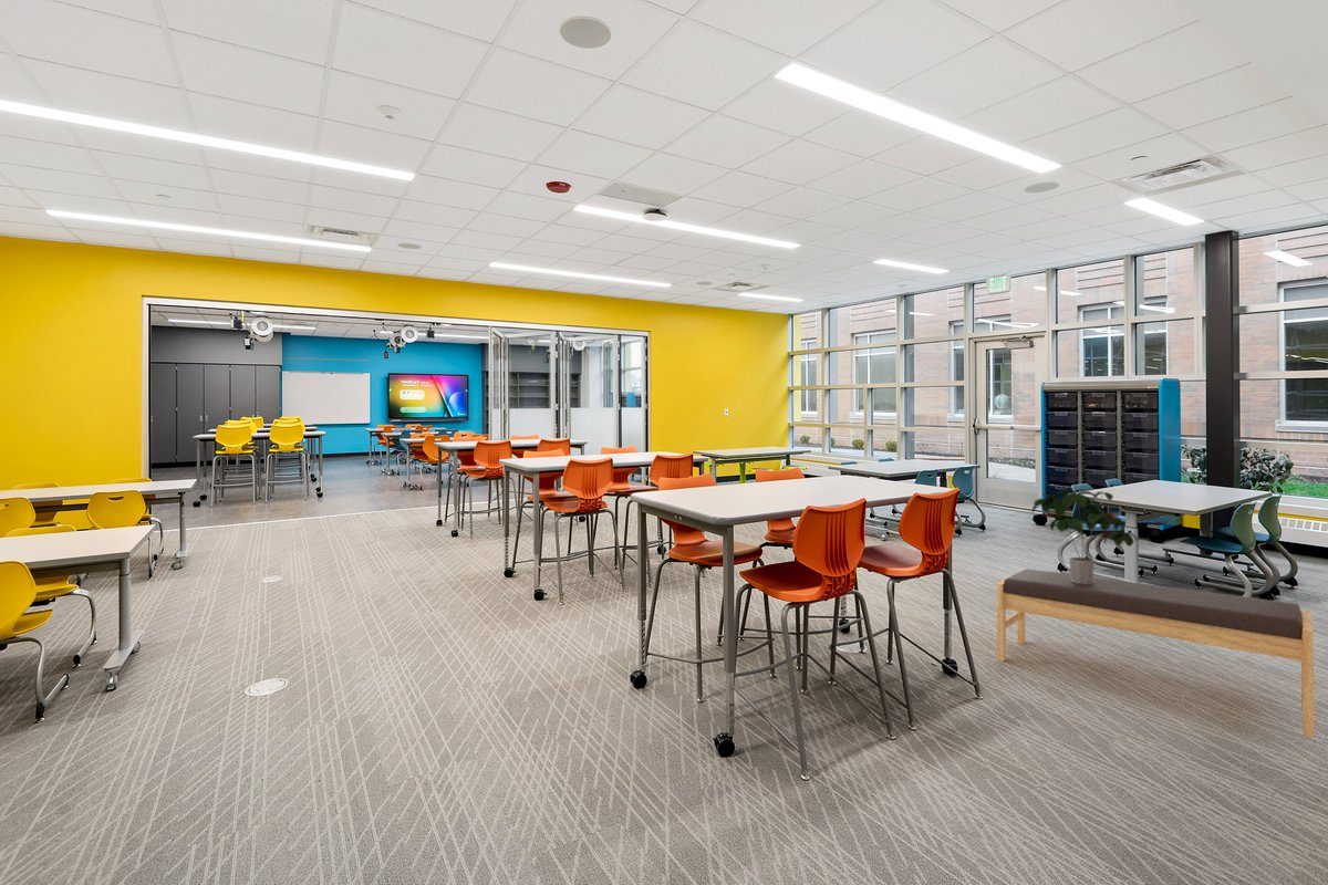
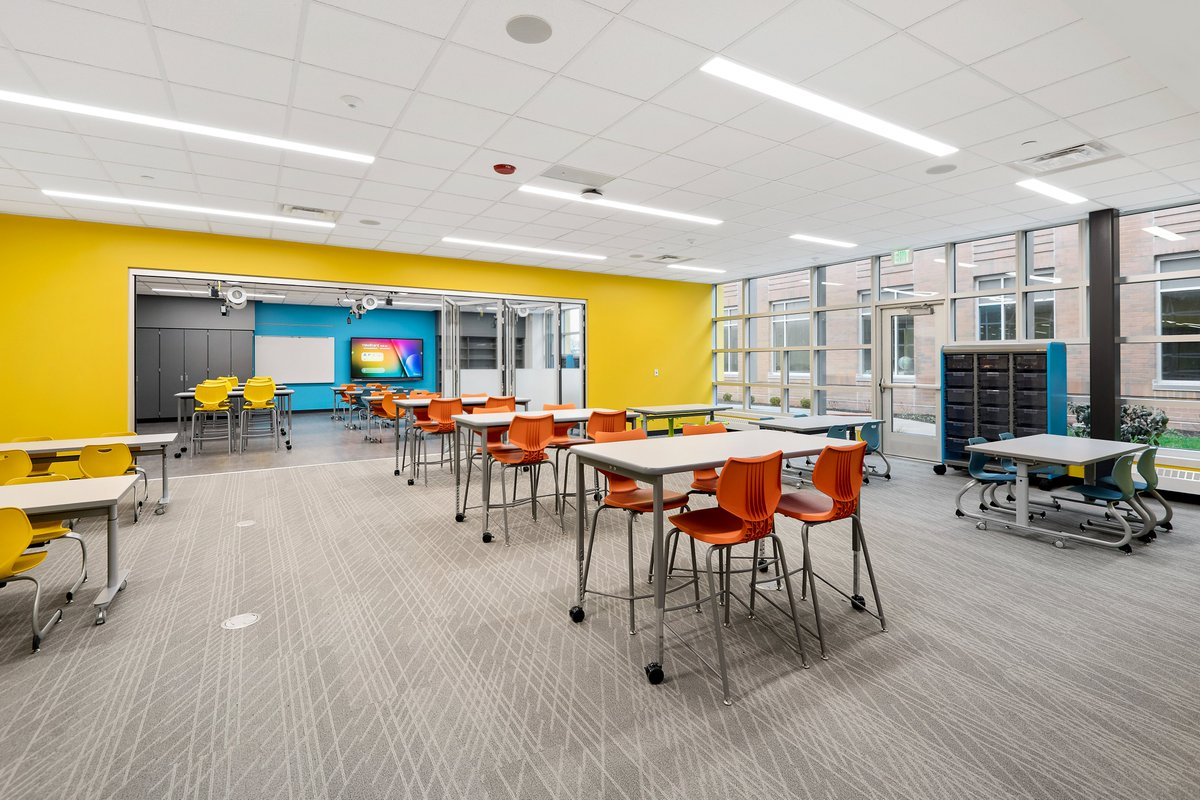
- bench (1139, 632)
- potted plant (1081, 535)
